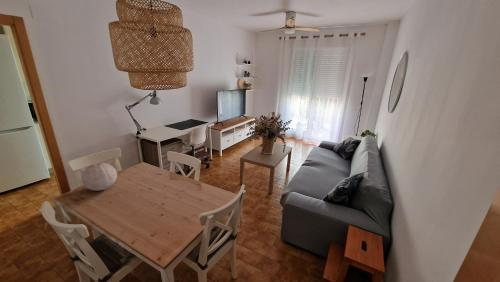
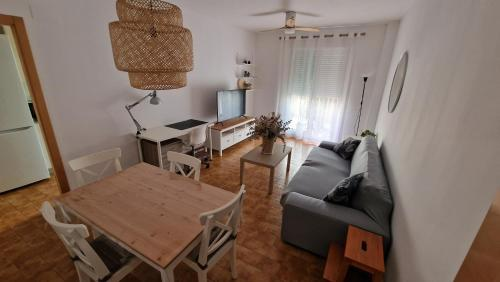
- decorative ball (99, 176)
